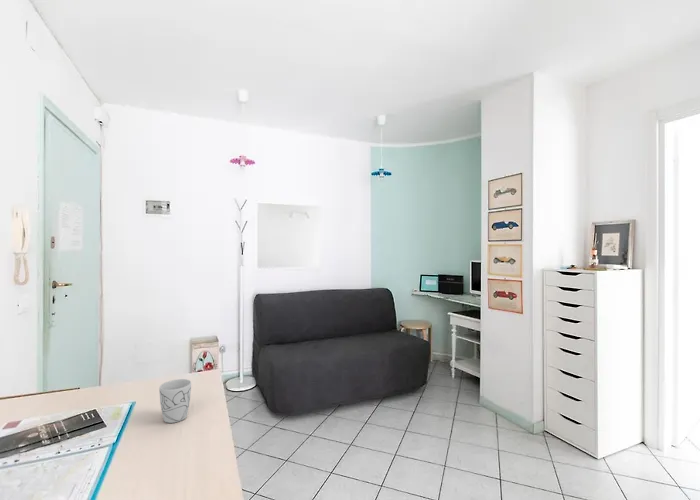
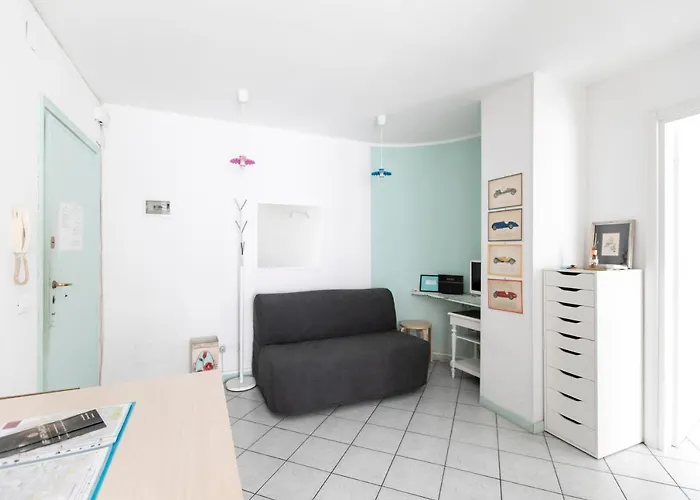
- mug (173, 399)
